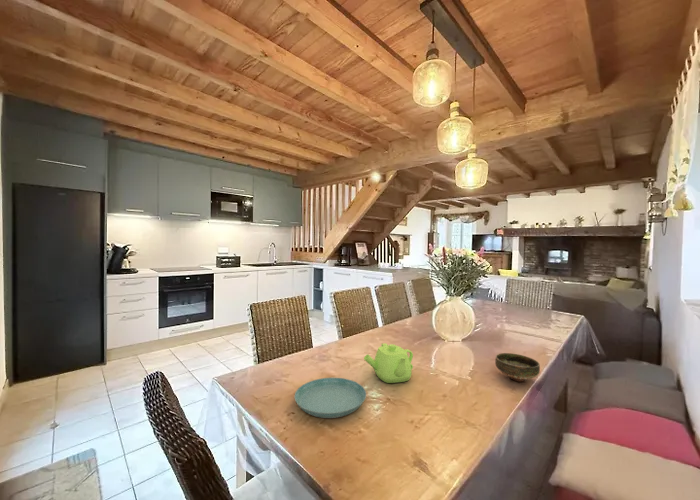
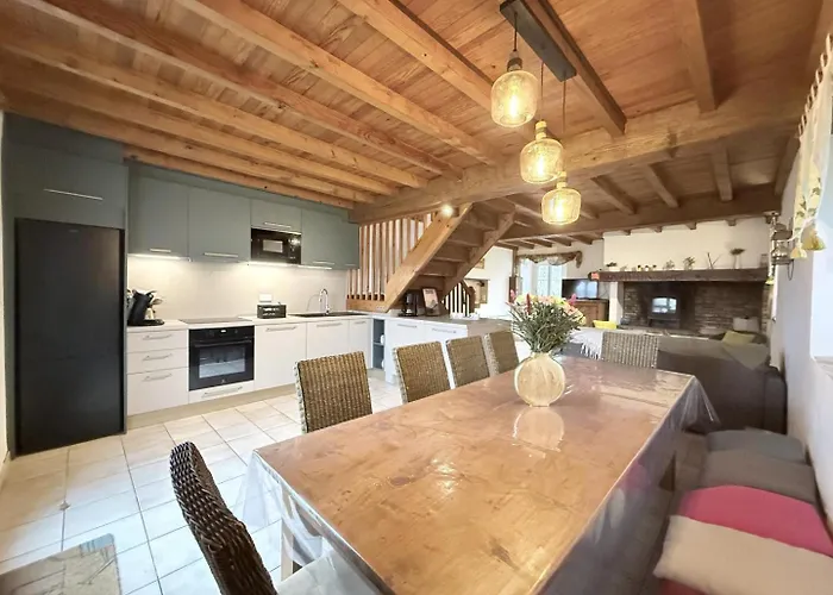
- bowl (516, 369)
- teapot (391, 360)
- saucer (330, 397)
